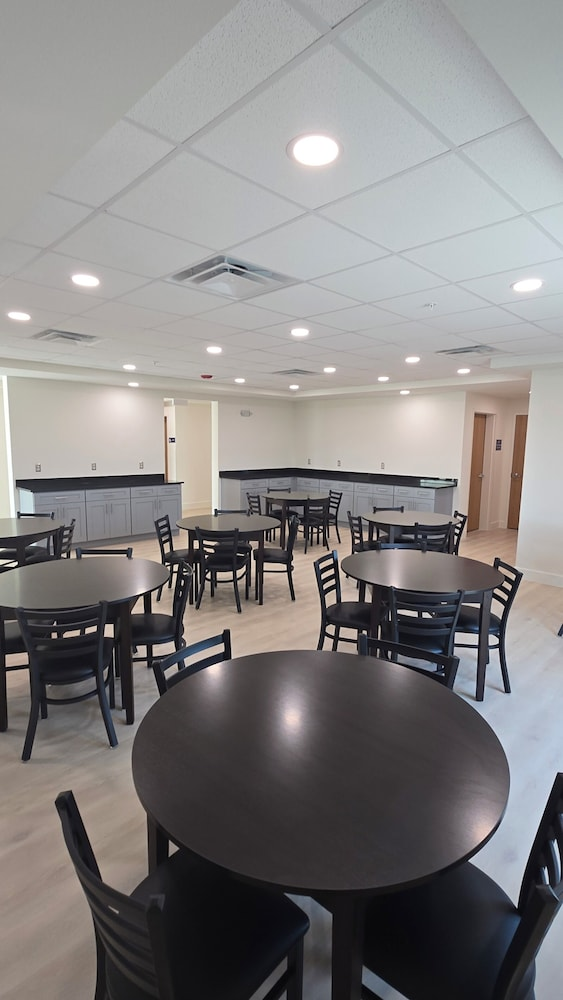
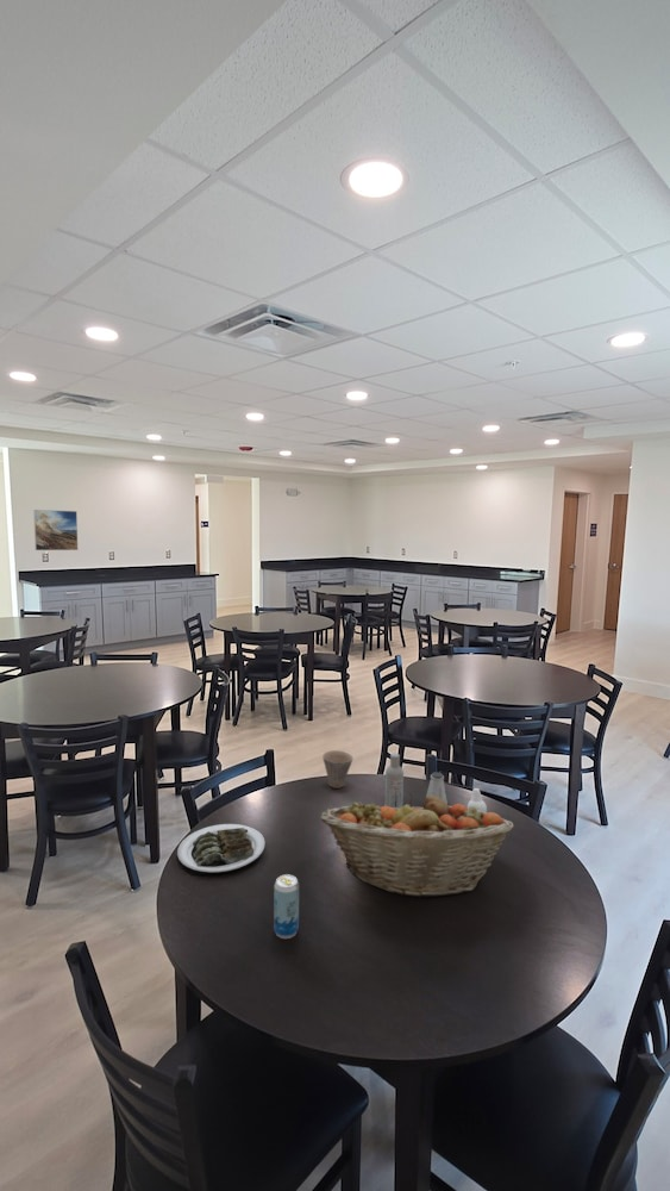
+ fruit basket (414, 833)
+ plate (221, 846)
+ saltshaker (436, 788)
+ beverage can (286, 905)
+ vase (477, 803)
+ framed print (56, 530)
+ bottle (394, 785)
+ cup (337, 771)
